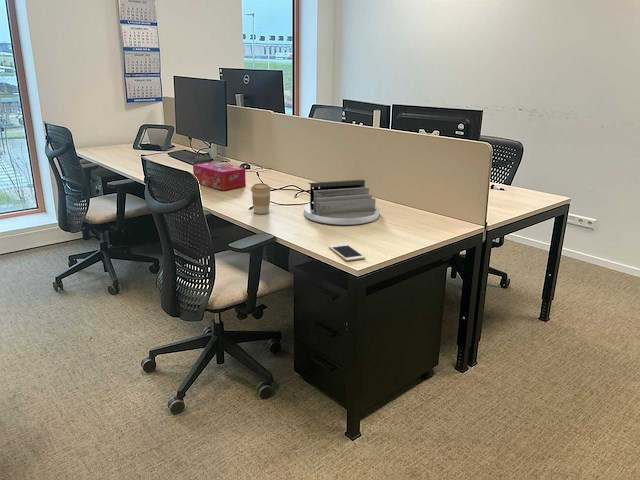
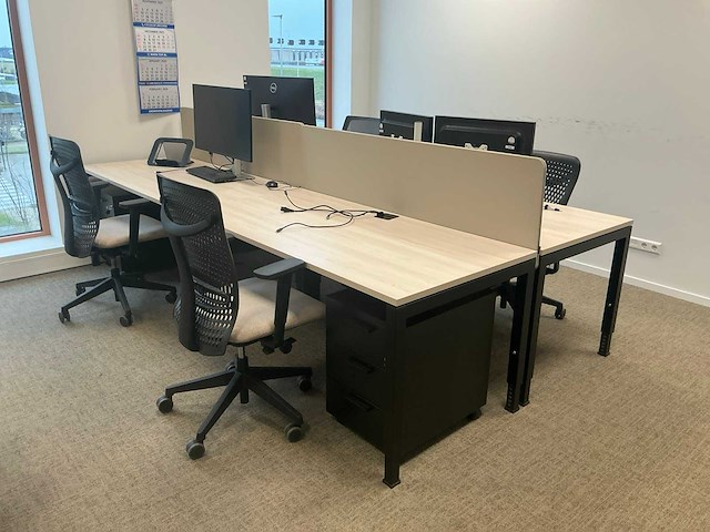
- coffee cup (261, 198)
- cell phone (346, 251)
- desk organizer (341, 199)
- tissue box (219, 175)
